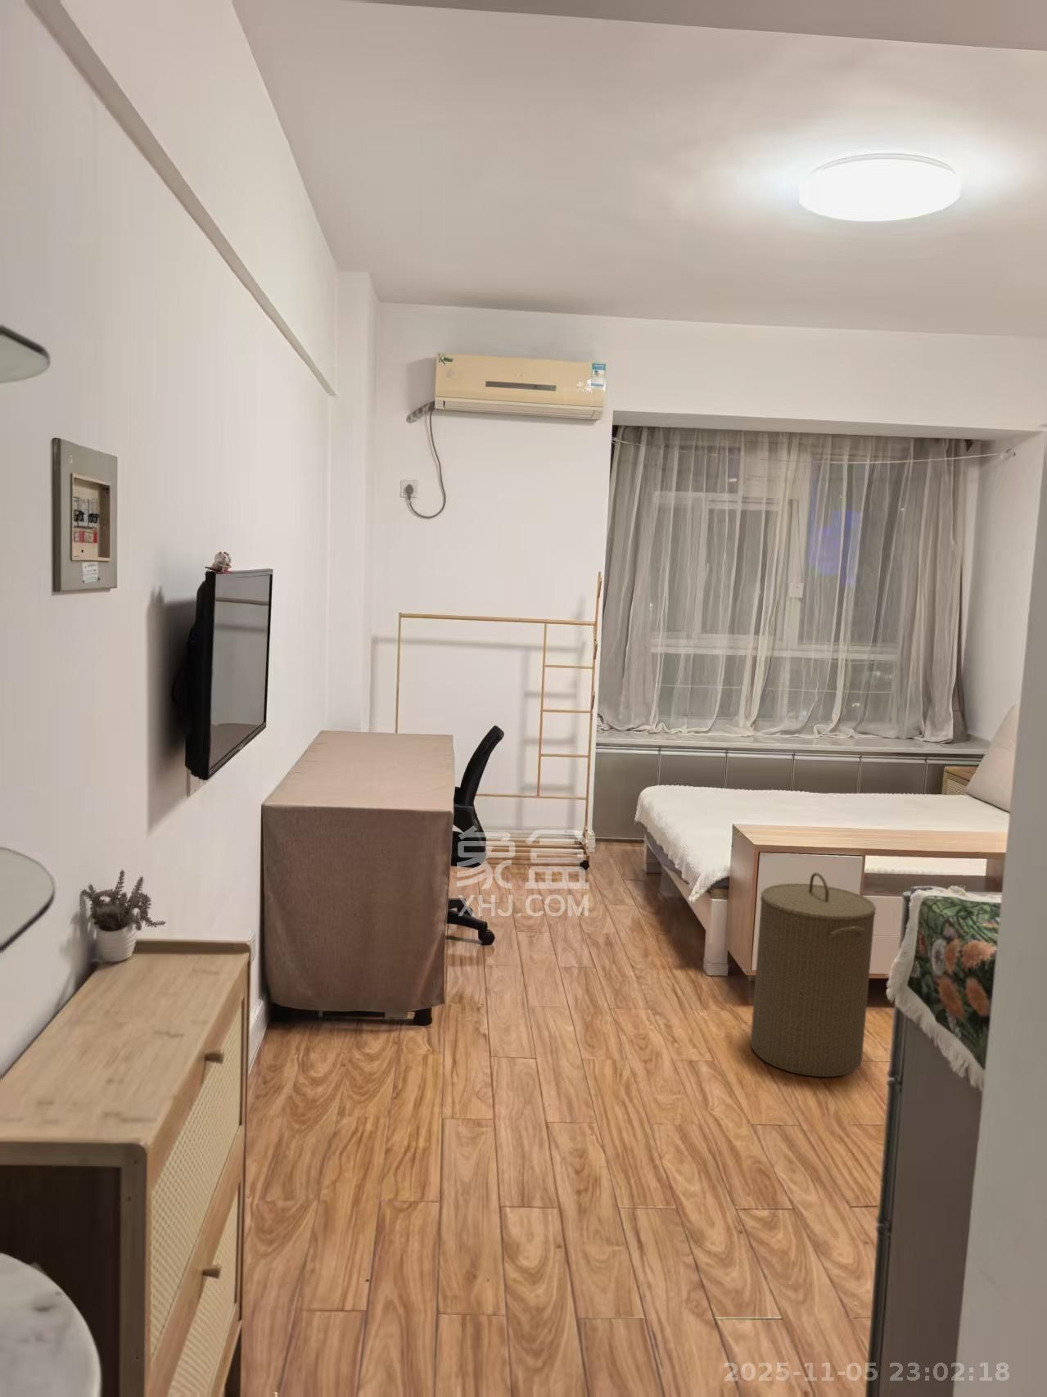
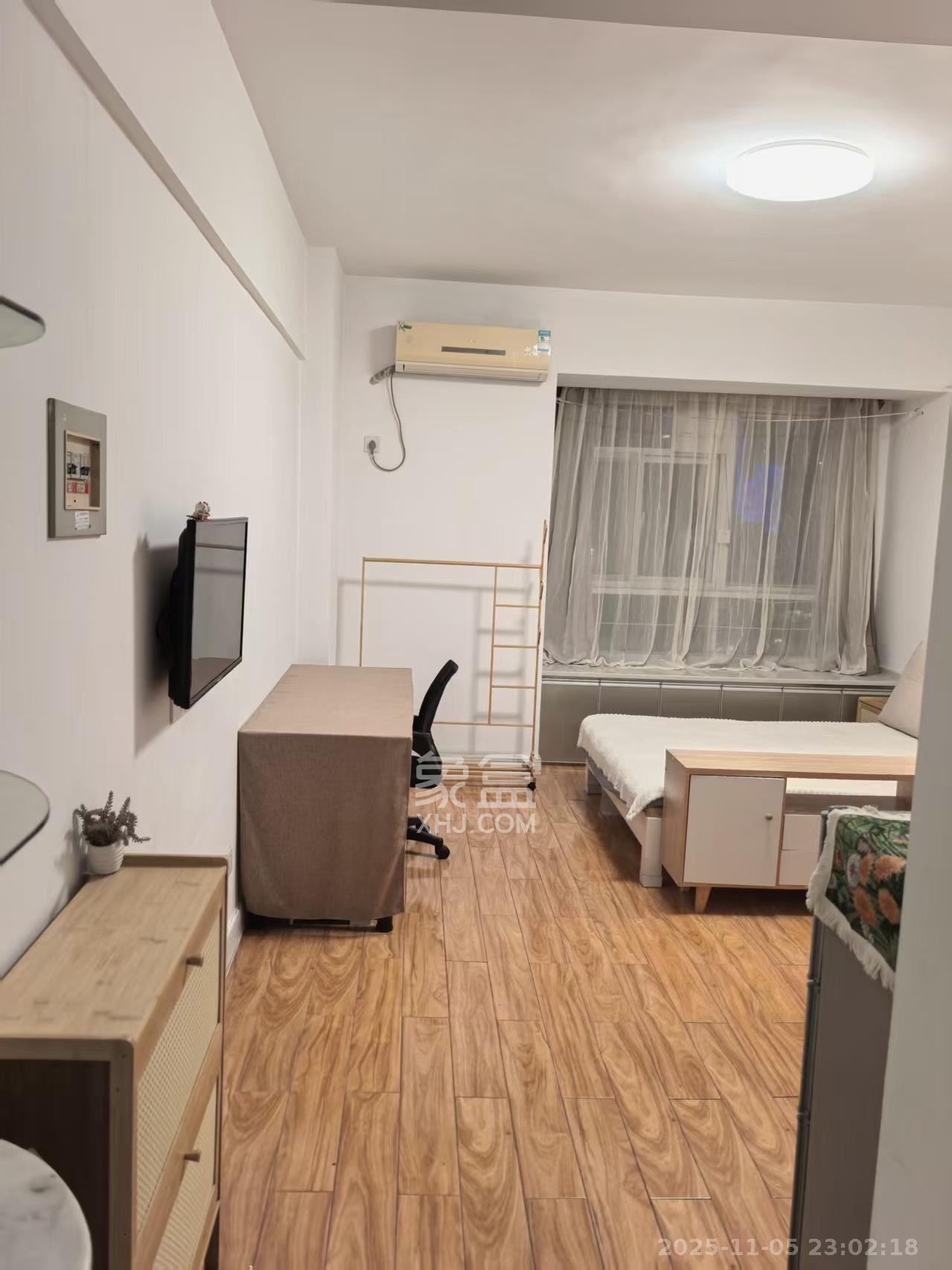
- laundry hamper (812, 964)
